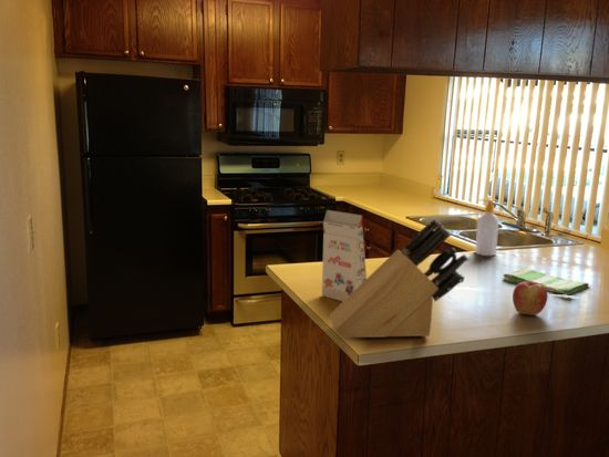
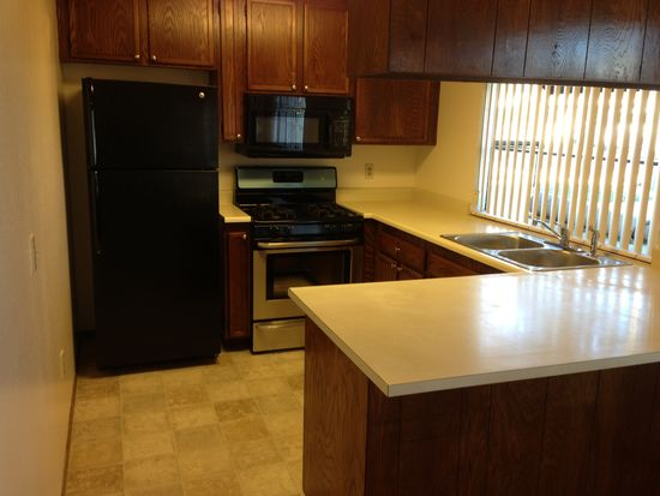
- dish towel (544, 279)
- gift box (344, 256)
- apple (529, 297)
- soap bottle (486, 227)
- knife block (398, 277)
